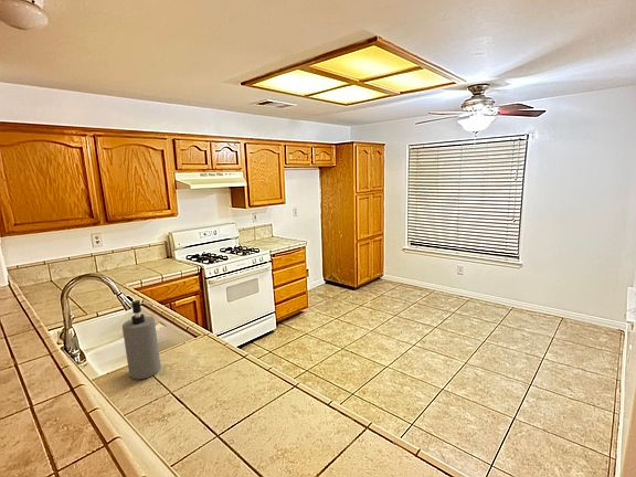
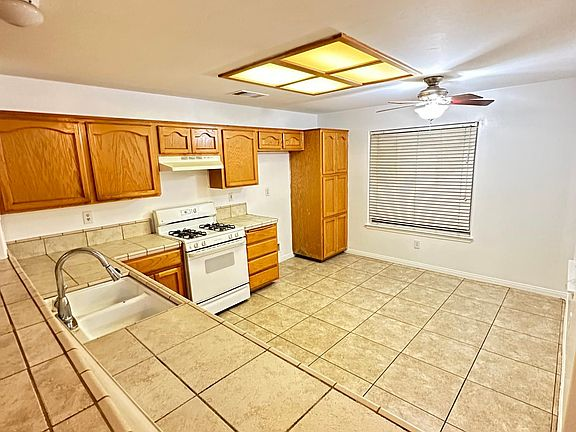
- soap dispenser (144, 337)
